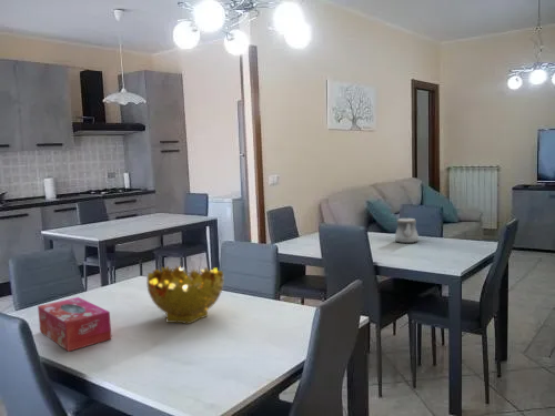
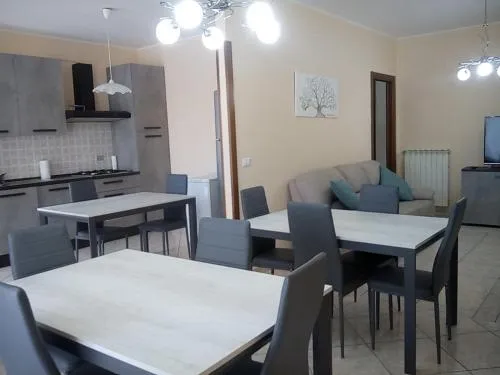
- decorative bowl (186, 294)
- tissue box (73, 322)
- teapot (406, 229)
